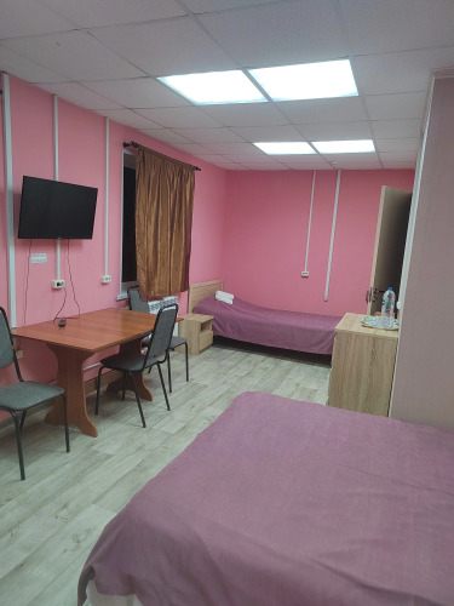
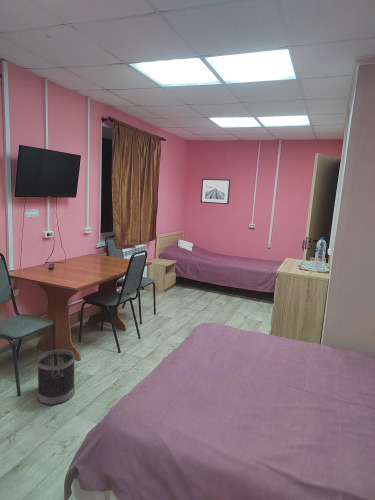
+ wastebasket (56, 376)
+ wall art (215, 191)
